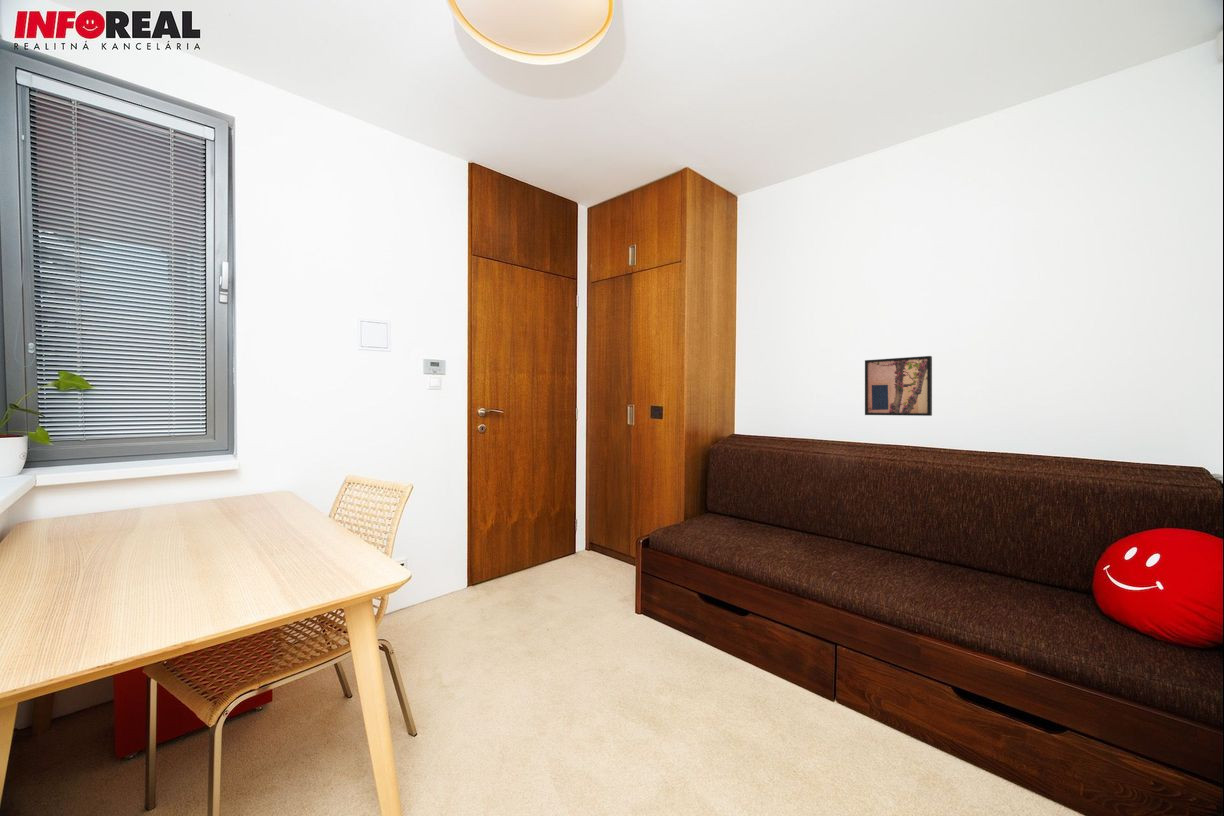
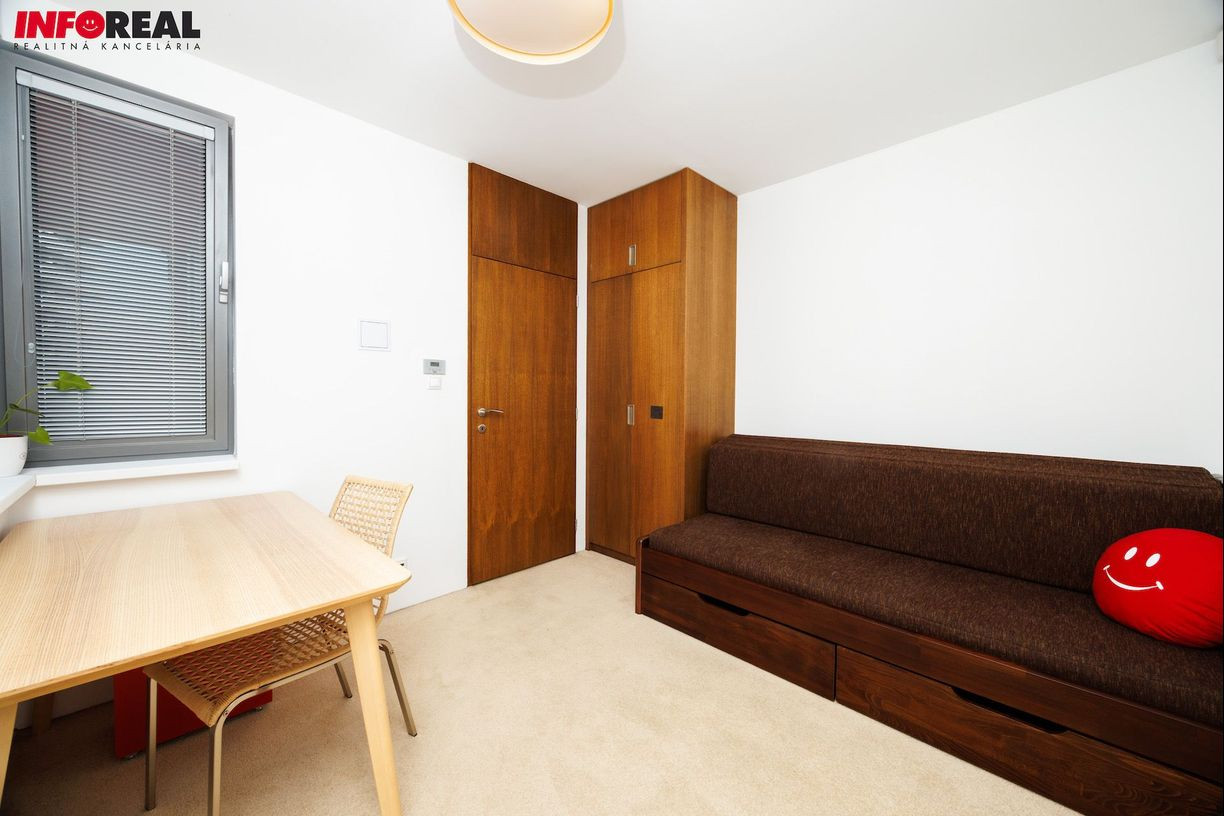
- wall art (897, 386)
